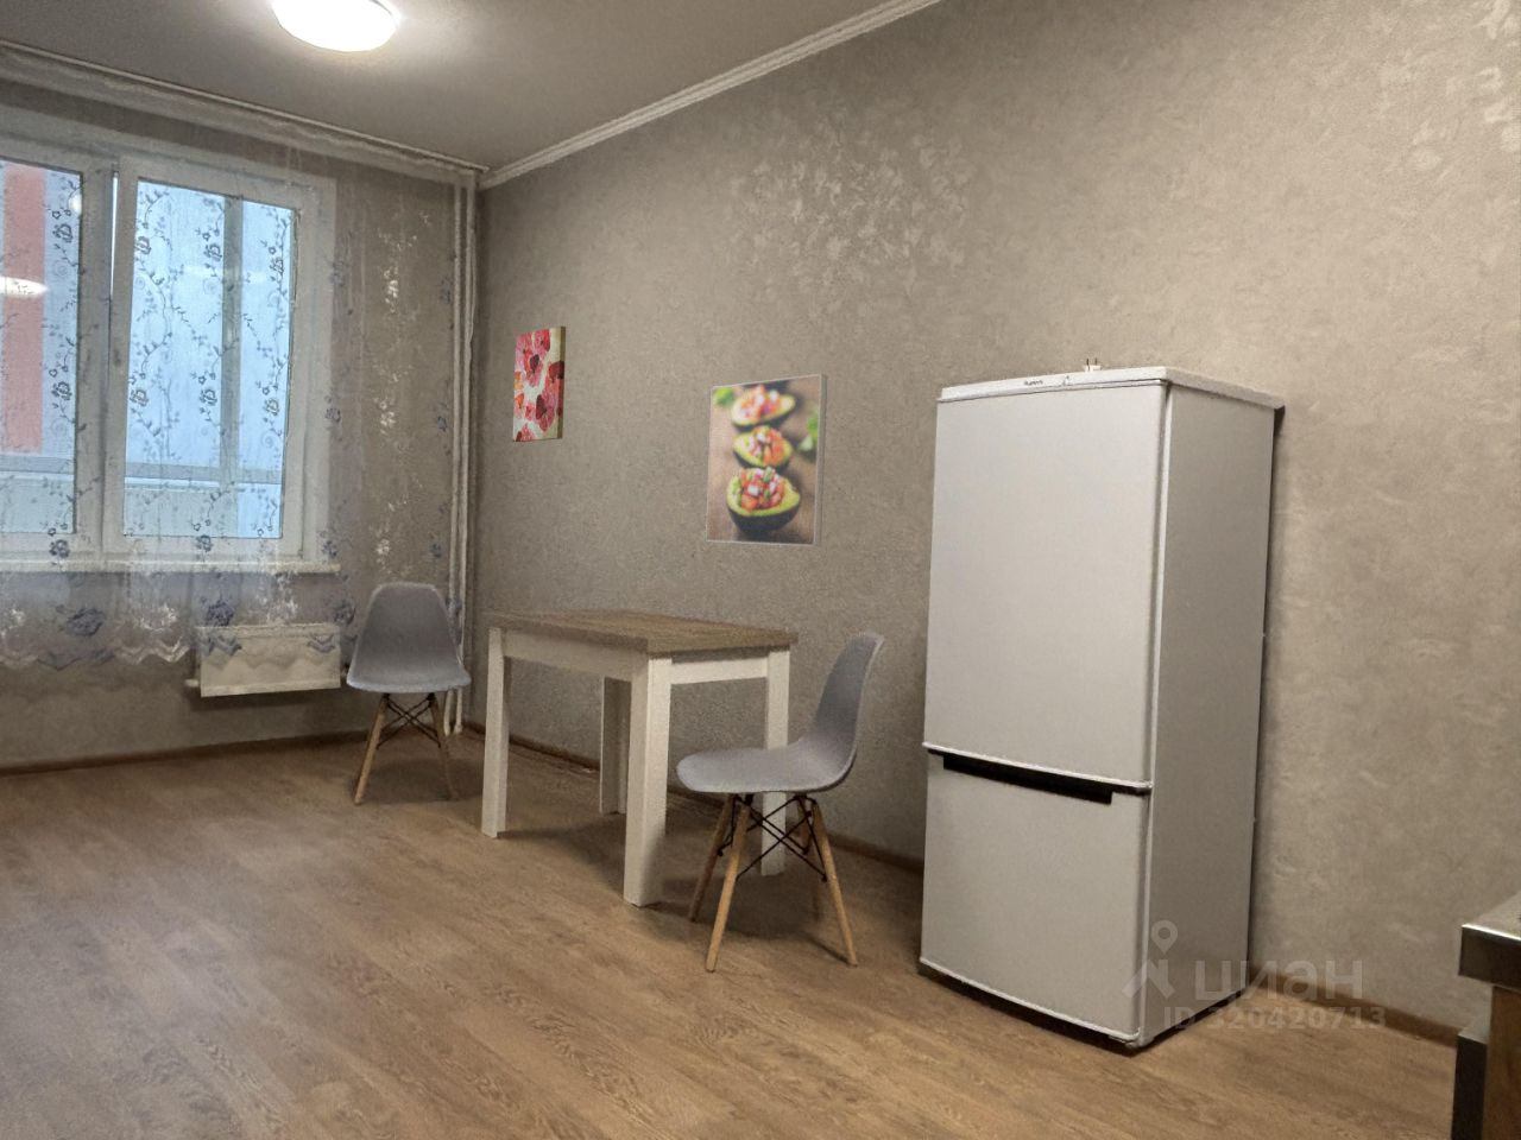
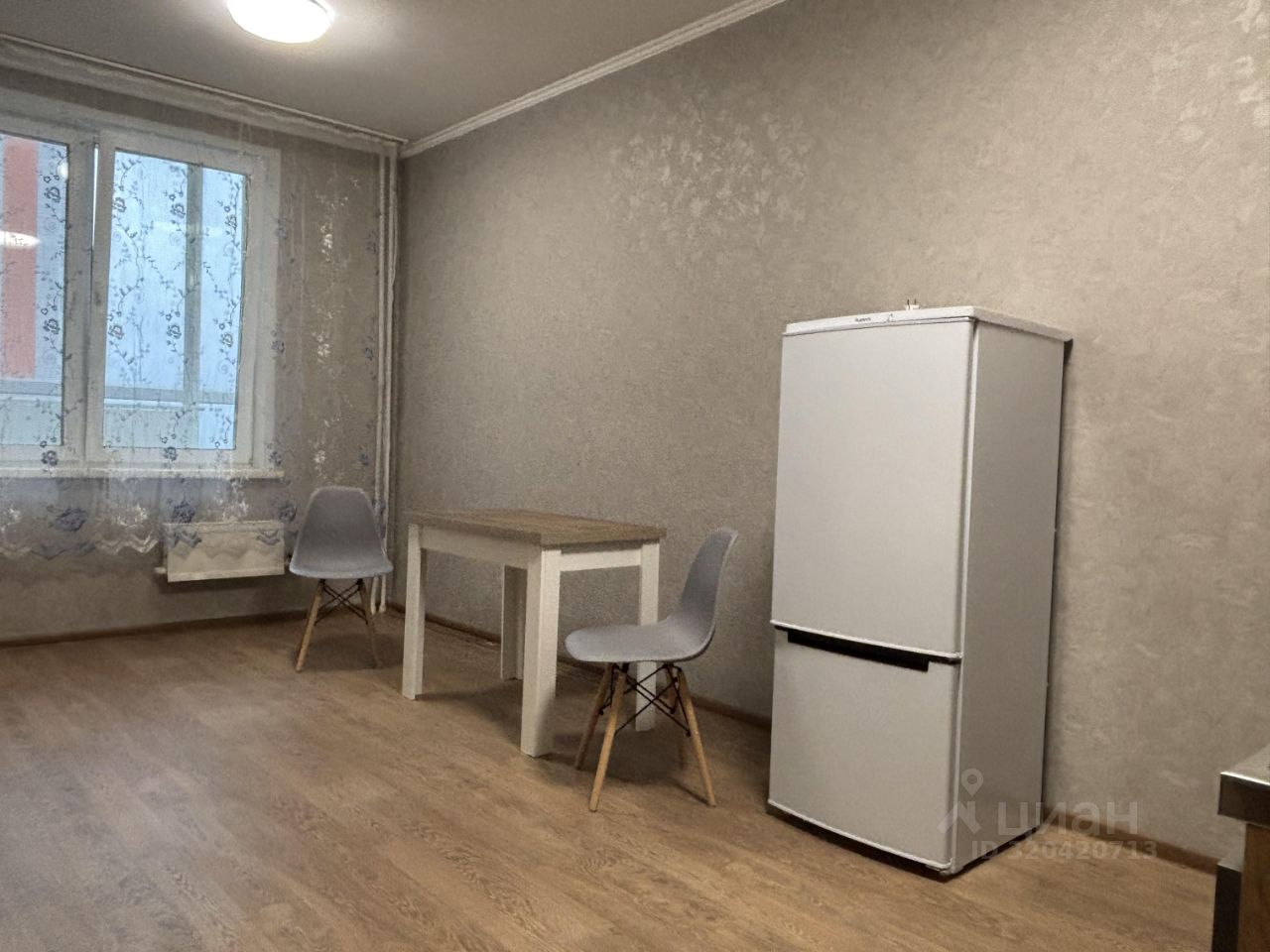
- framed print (763, 462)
- wall art (538, 384)
